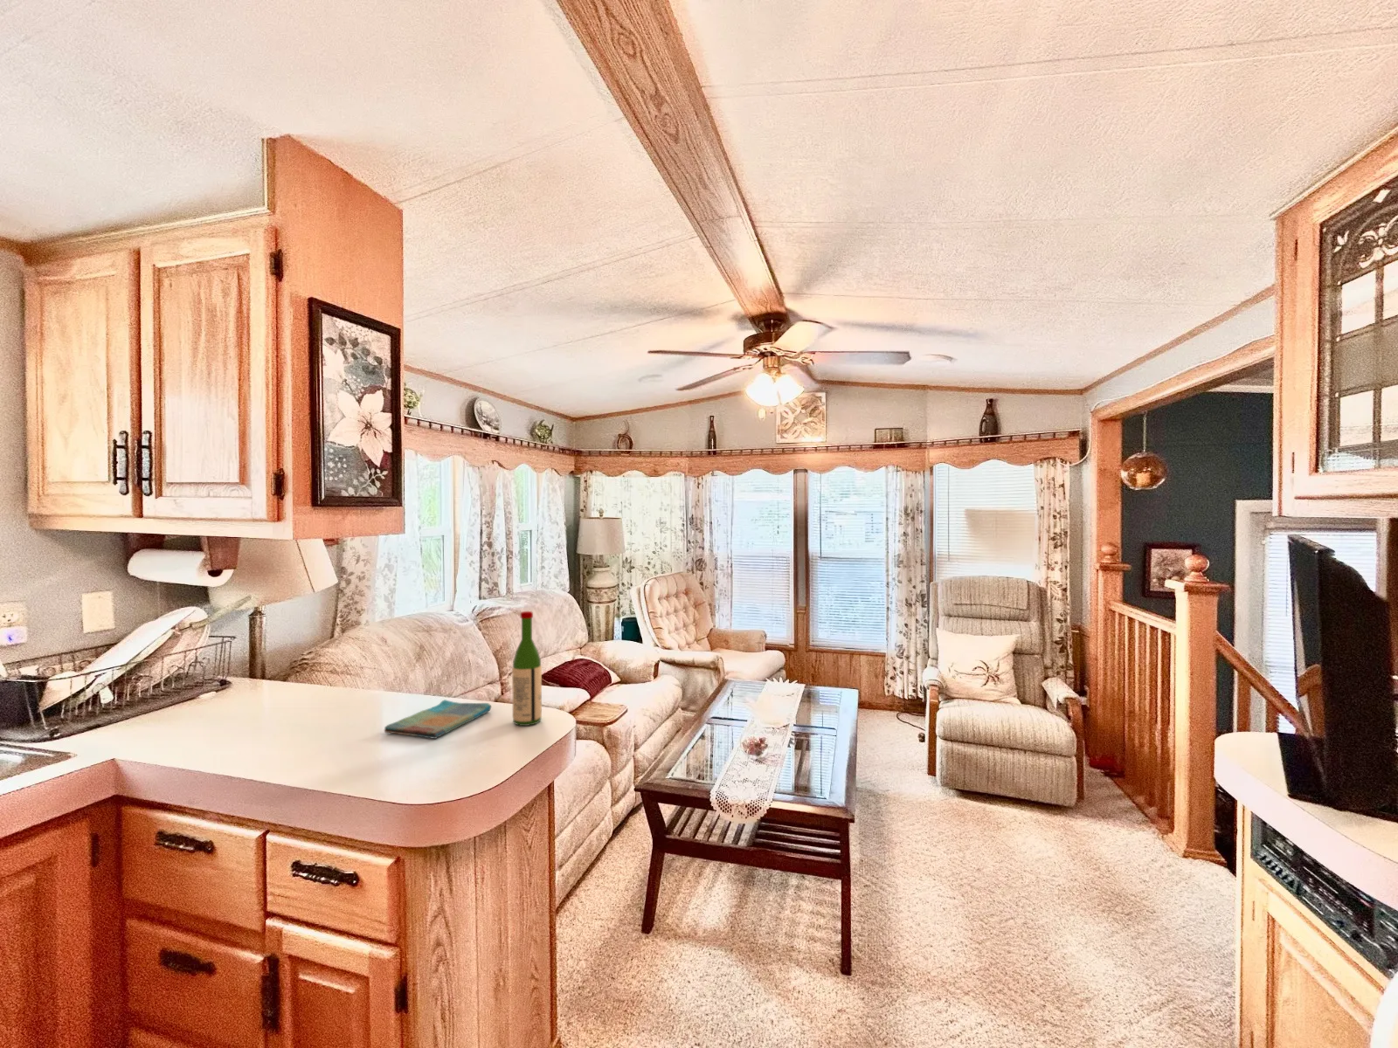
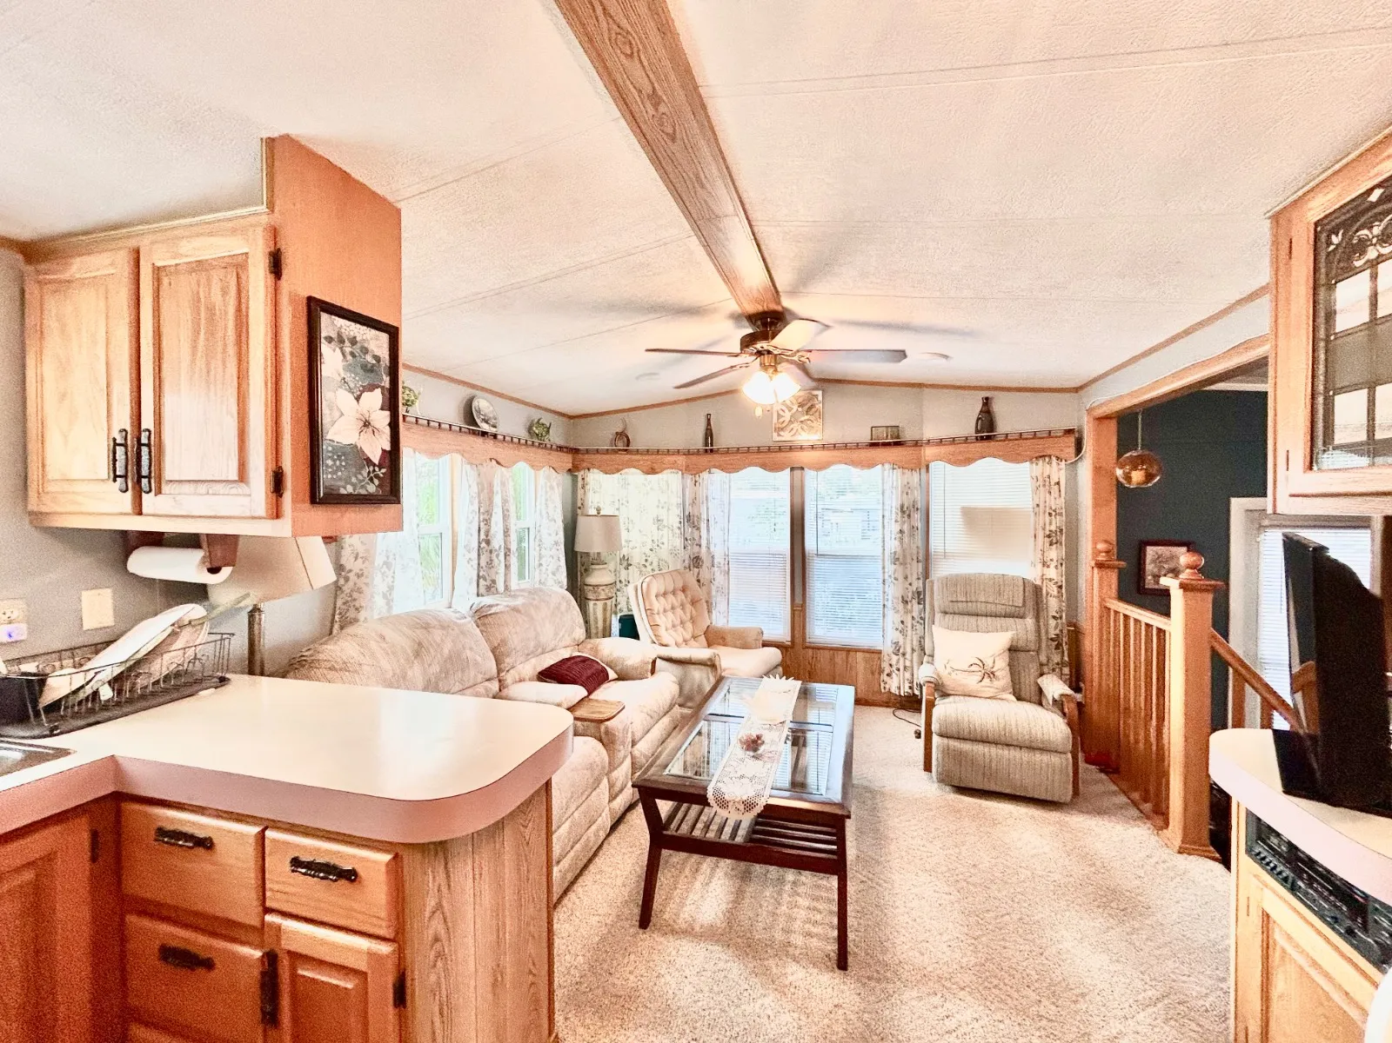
- dish towel (440, 717)
- wine bottle (527, 666)
